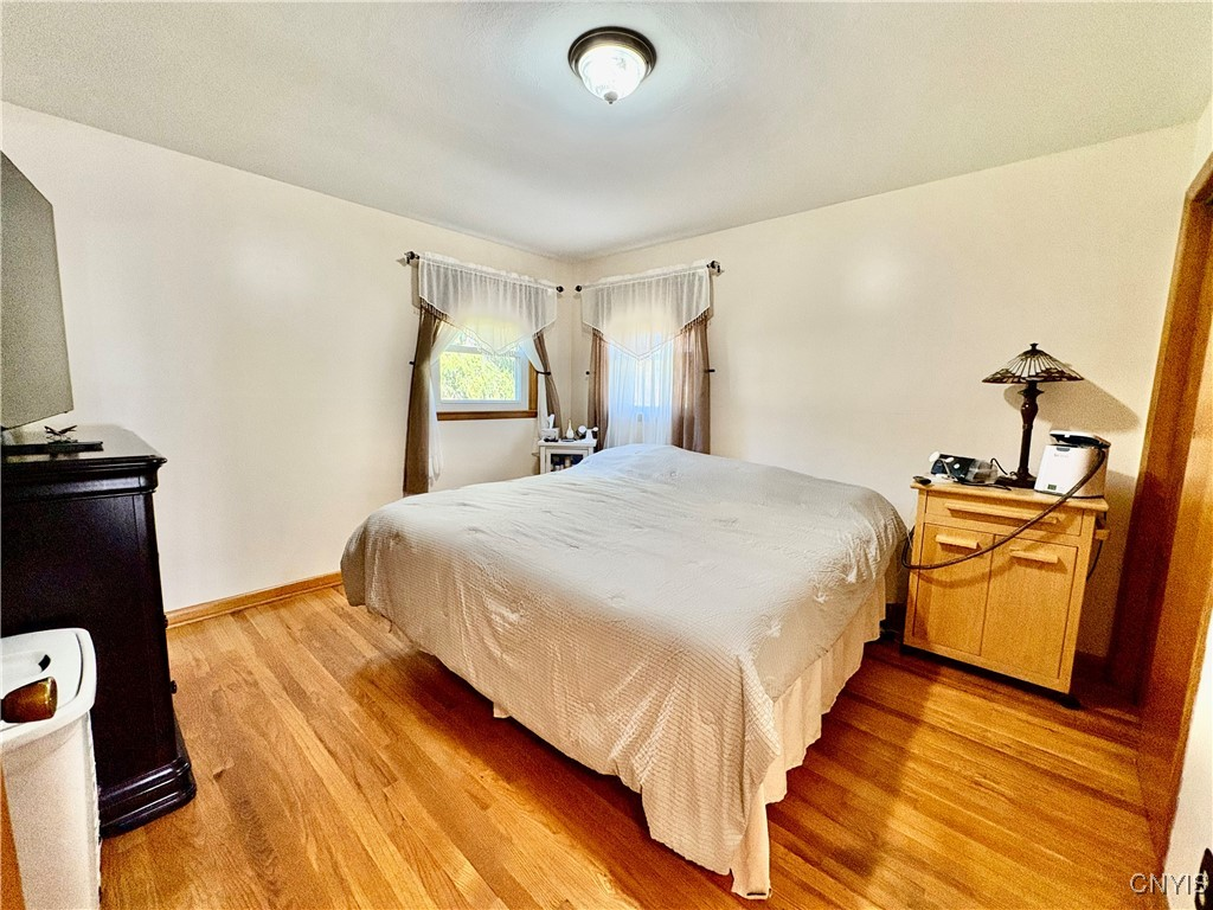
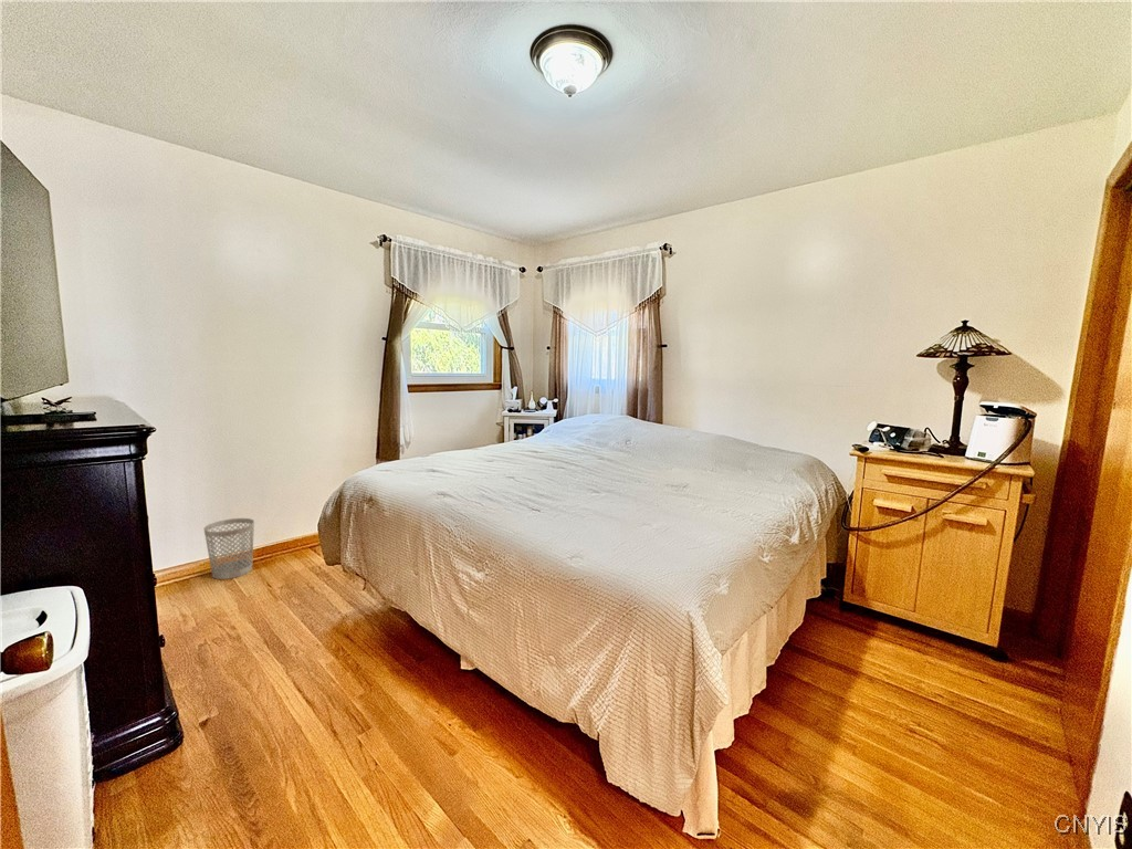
+ wastebasket (231, 548)
